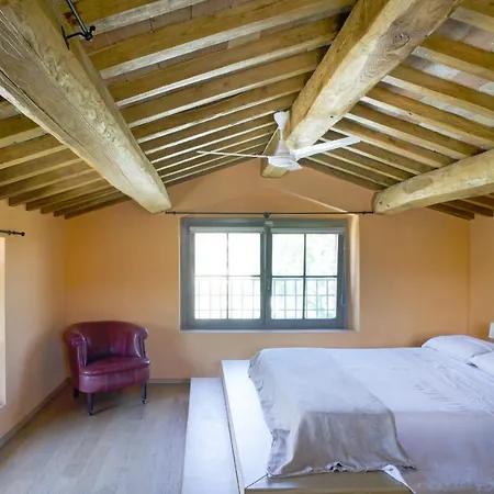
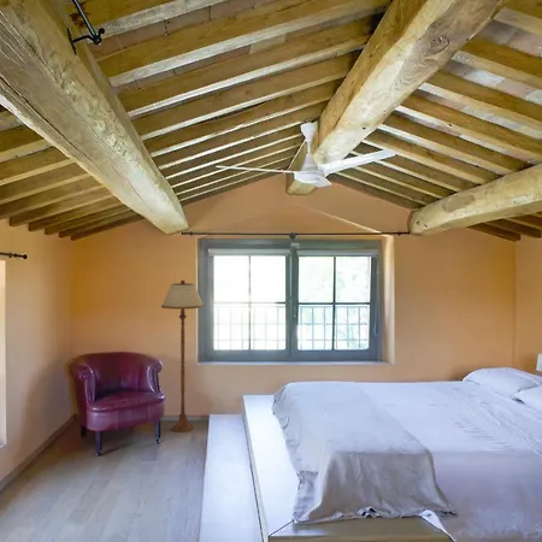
+ floor lamp (182, 354)
